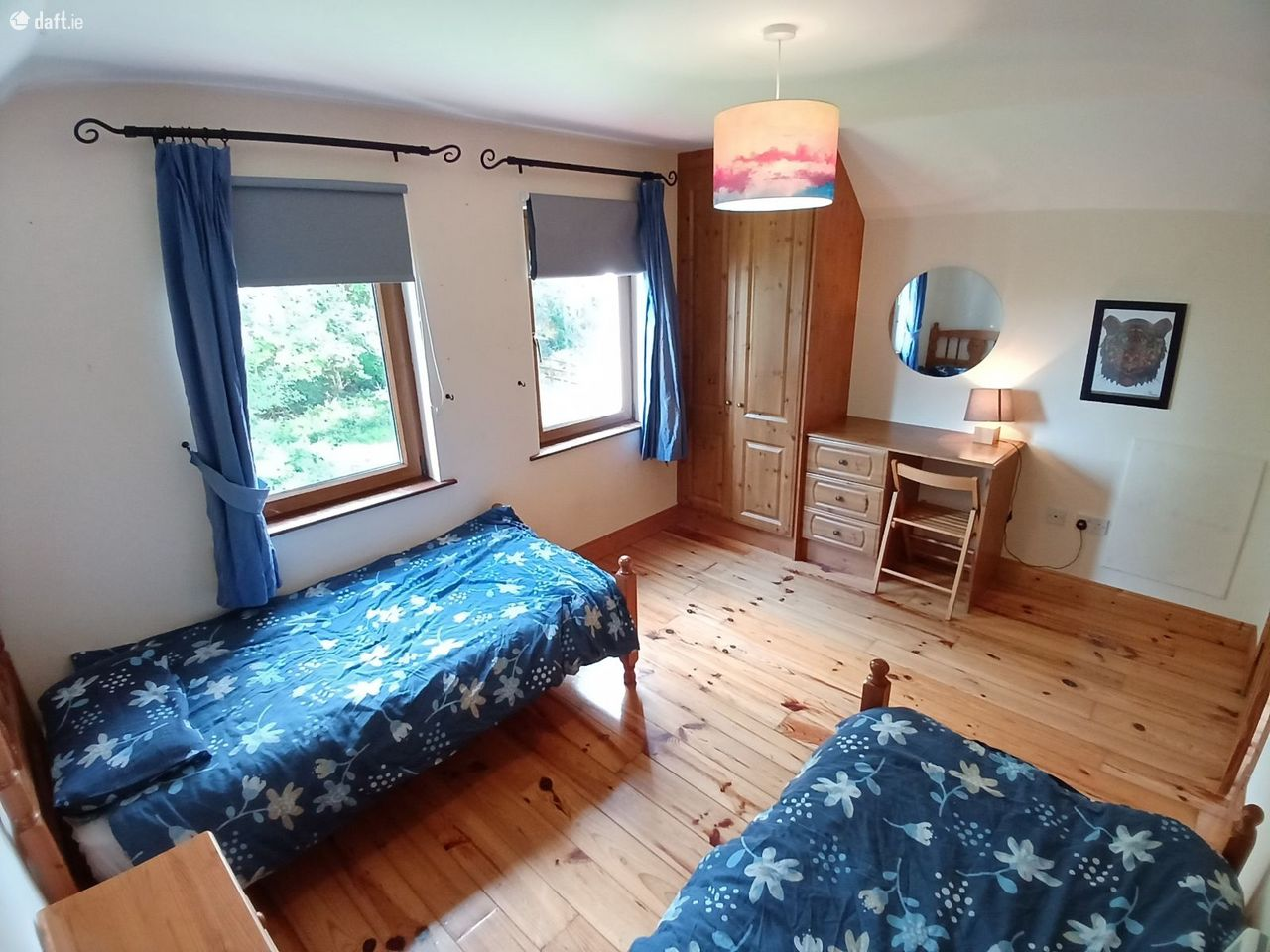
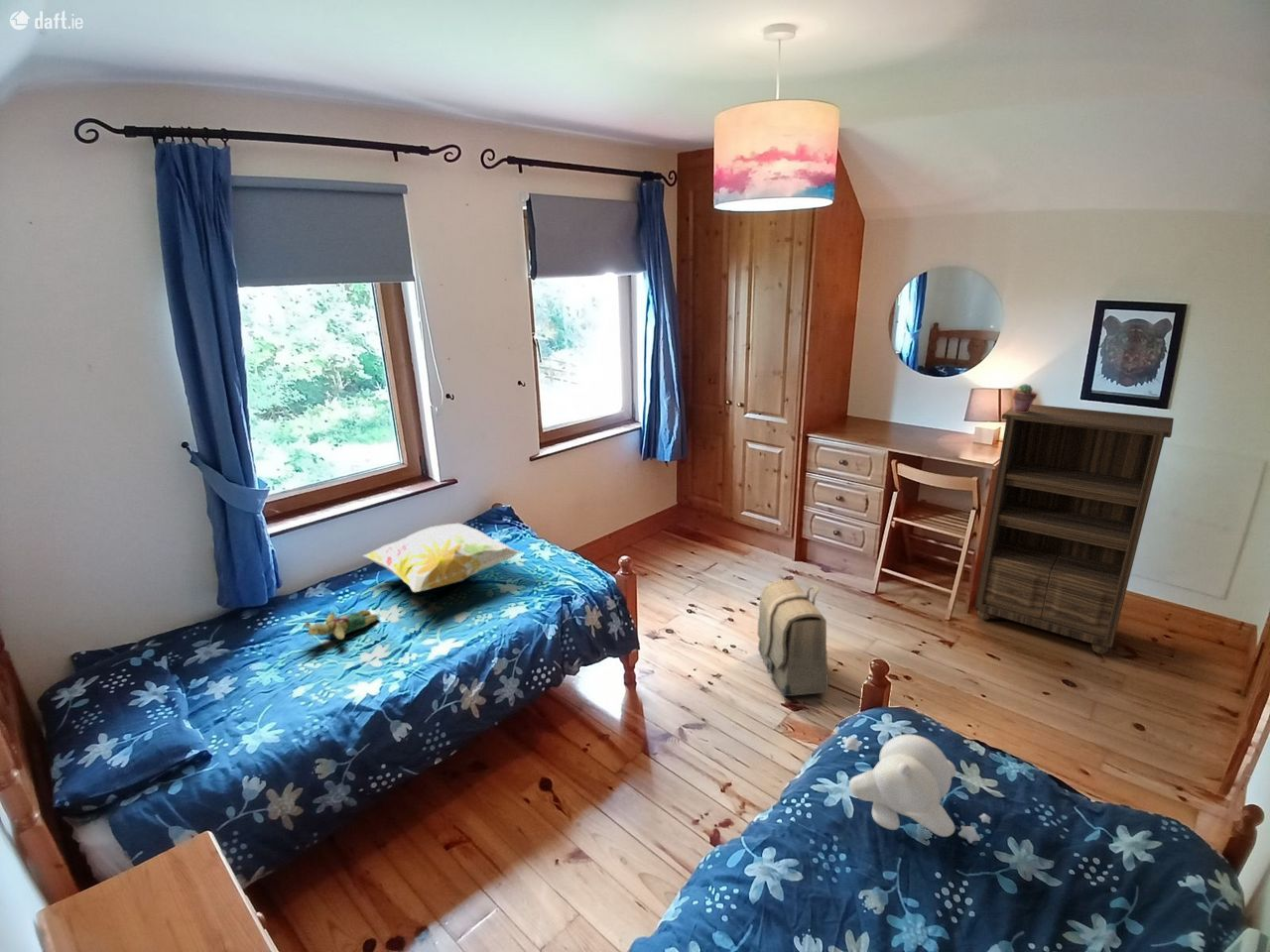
+ potted succulent (1024, 397)
+ teddy bear (344, 624)
+ bookshelf (1063, 526)
+ decorative pillow (442, 553)
+ teddy bear (914, 776)
+ backpack (790, 633)
